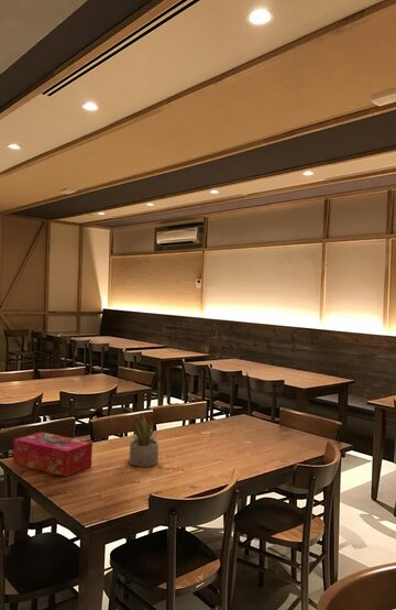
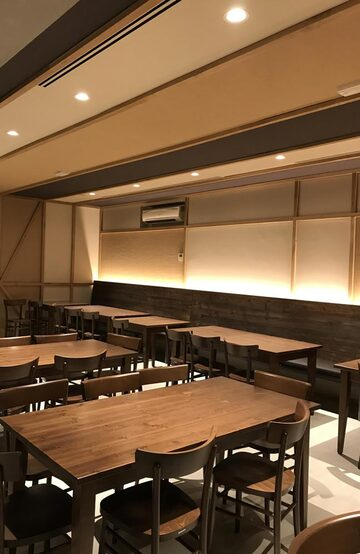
- succulent plant (144, 438)
- tissue box (52, 453)
